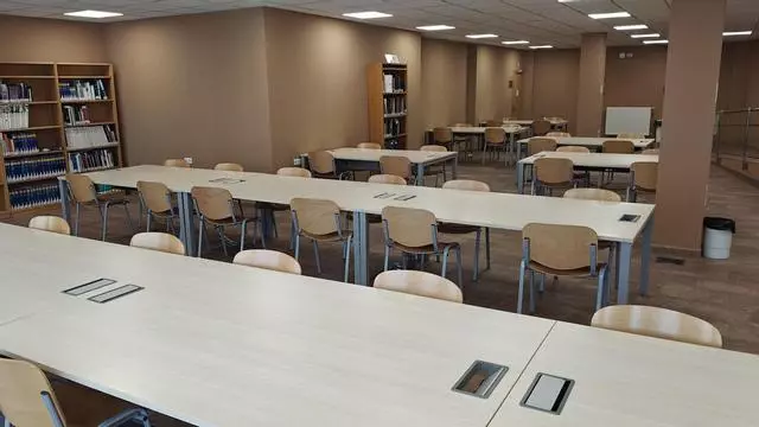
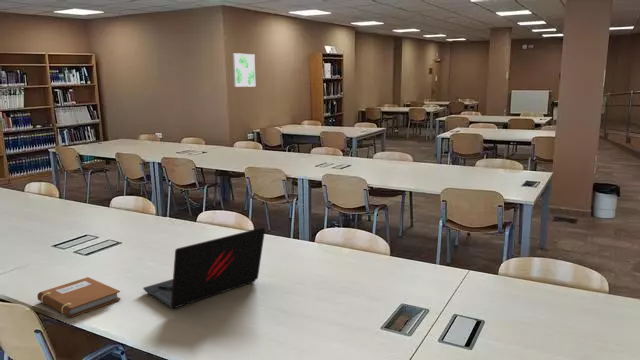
+ wall art (244, 70)
+ notebook (77, 295)
+ laptop (203, 259)
